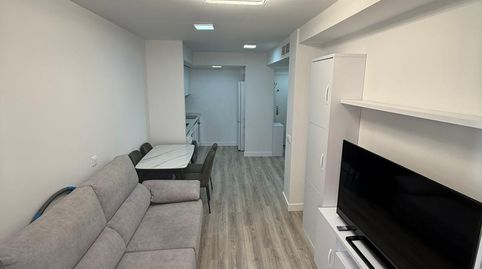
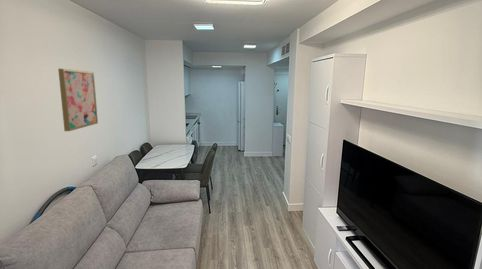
+ wall art (80, 99)
